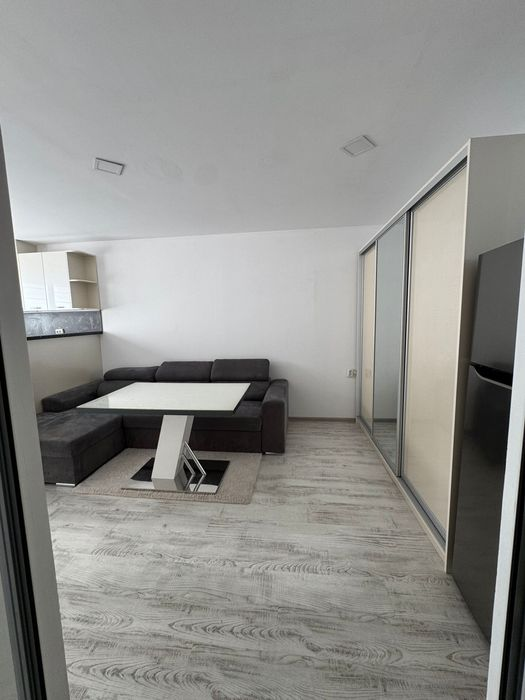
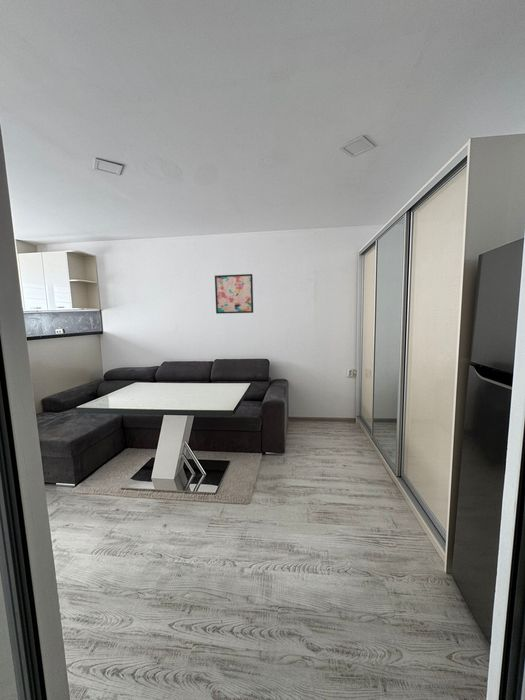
+ wall art (234, 294)
